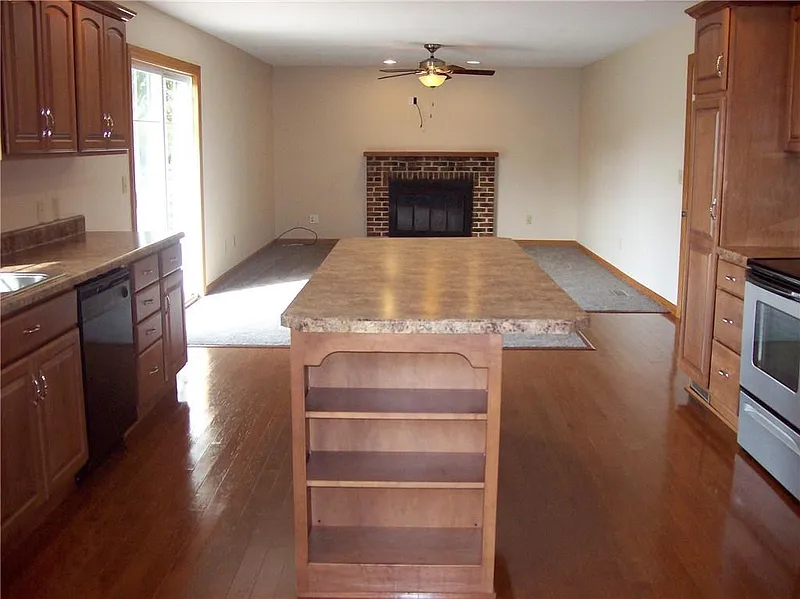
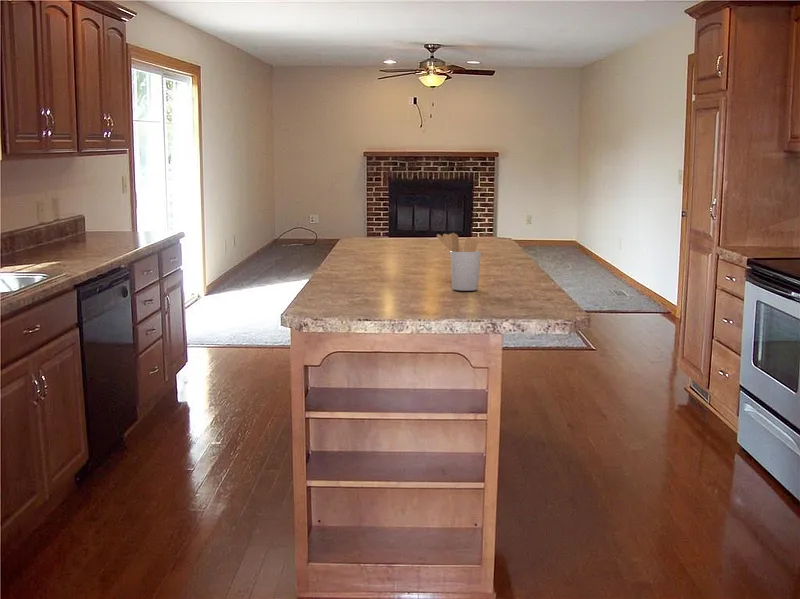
+ utensil holder (458, 260)
